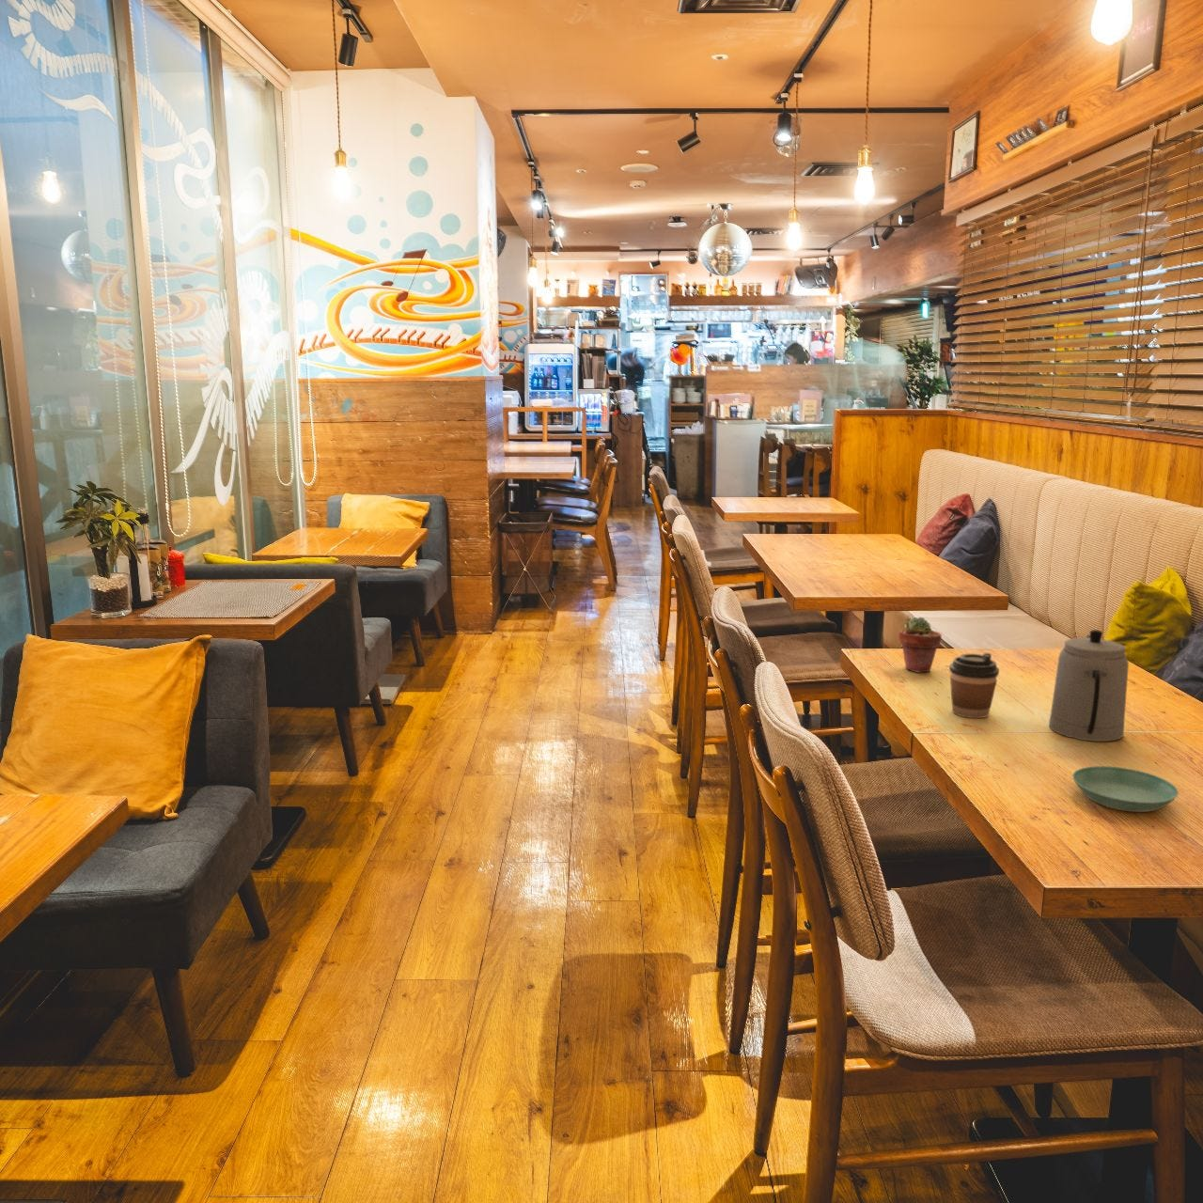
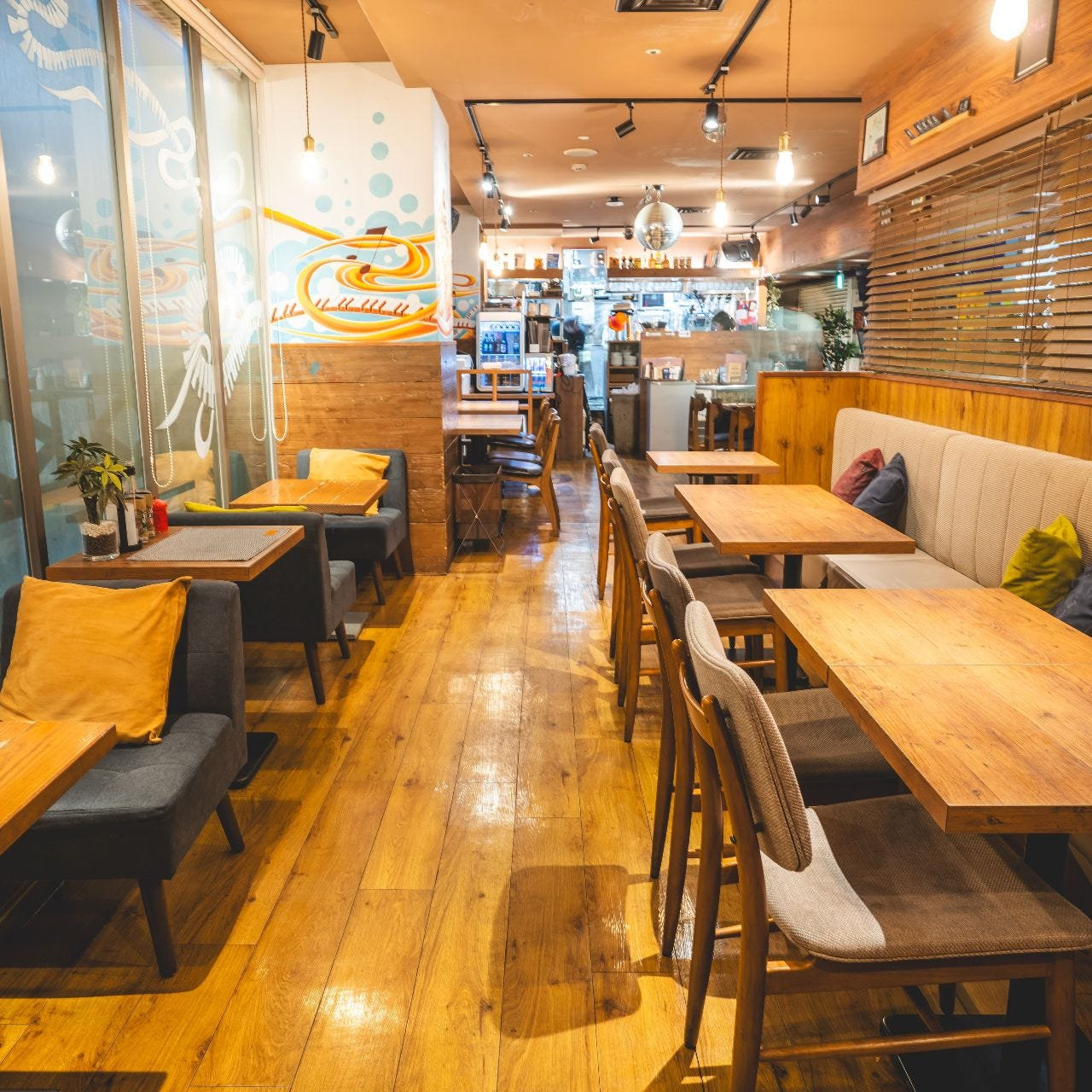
- teapot (1091, 679)
- coffee cup (973, 682)
- potted succulent (919, 643)
- saucer (1123, 790)
